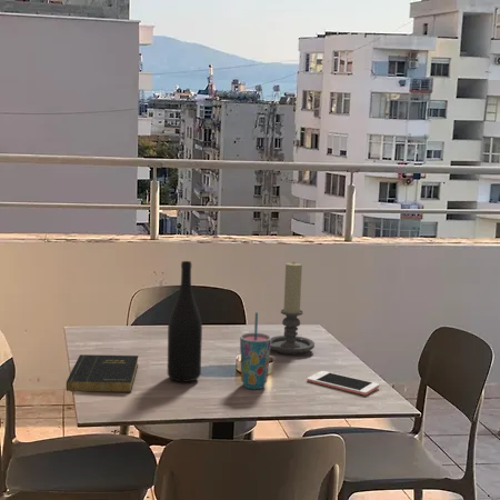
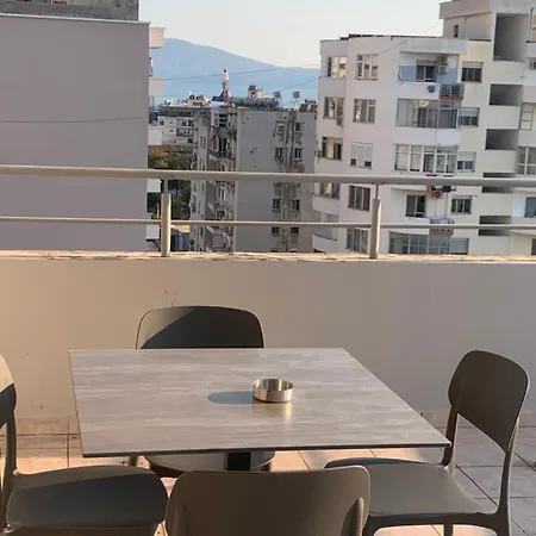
- wine bottle (184, 321)
- candle holder (291, 304)
- book (103, 373)
- cell phone (342, 382)
- cup (254, 349)
